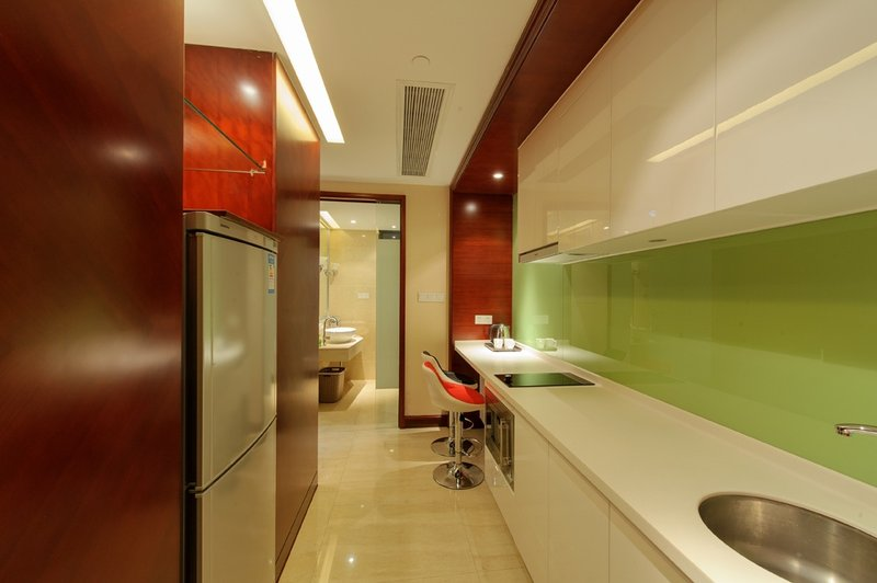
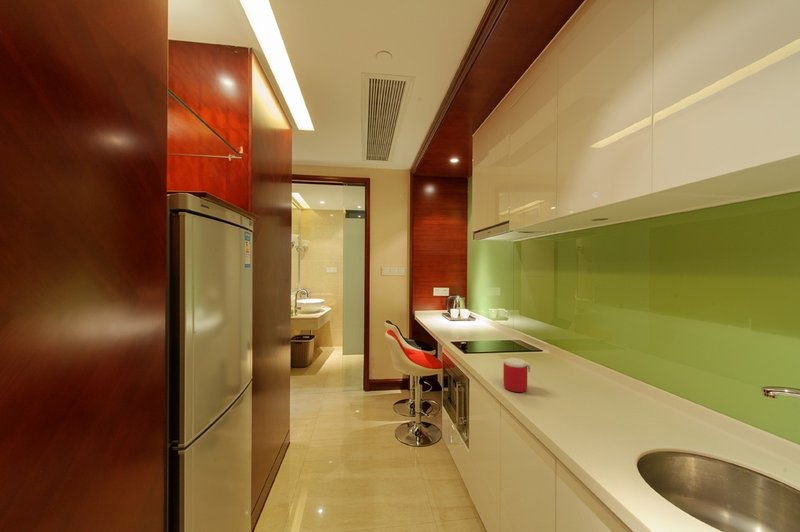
+ mug (515, 373)
